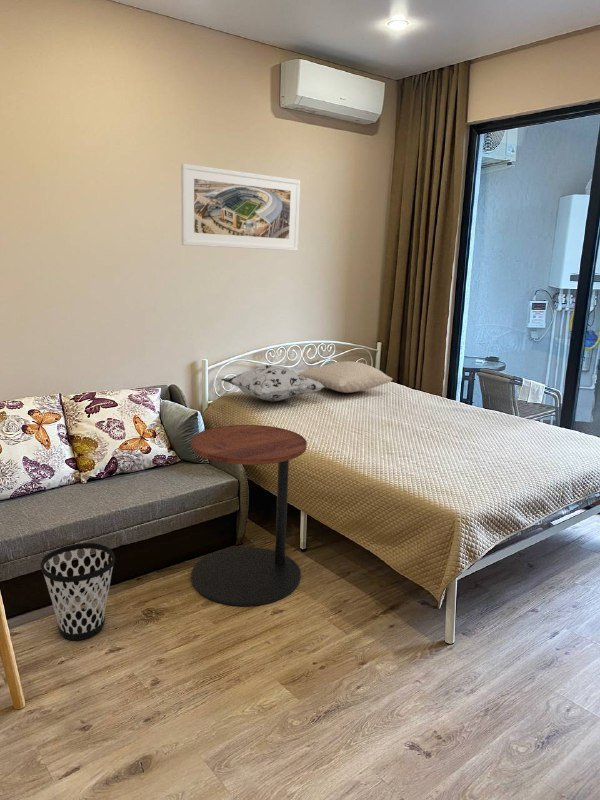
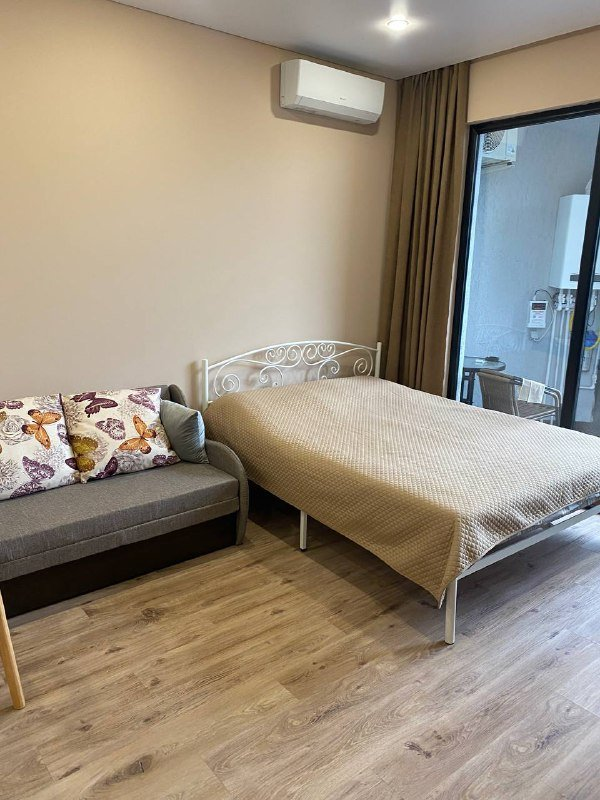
- wastebasket (80, 594)
- pillow (344, 377)
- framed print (244, 210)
- decorative pillow (271, 383)
- side table (276, 515)
